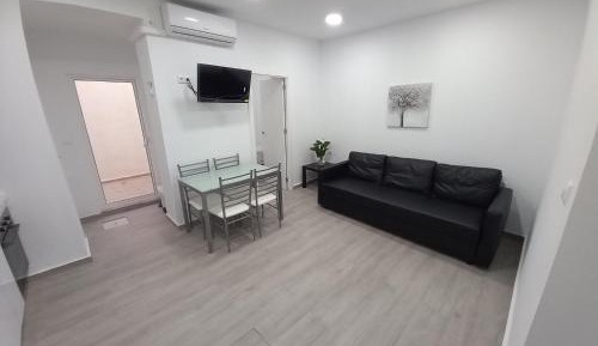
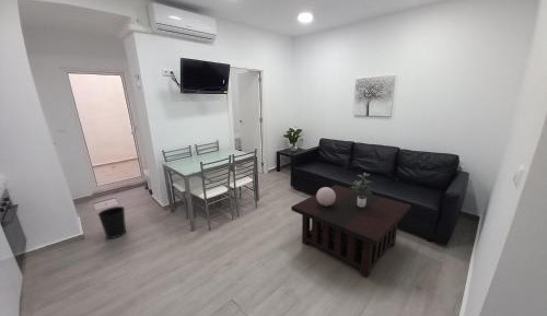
+ potted plant (359, 189)
+ coffee table (349, 224)
+ wastebasket (114, 222)
+ decorative sphere (326, 196)
